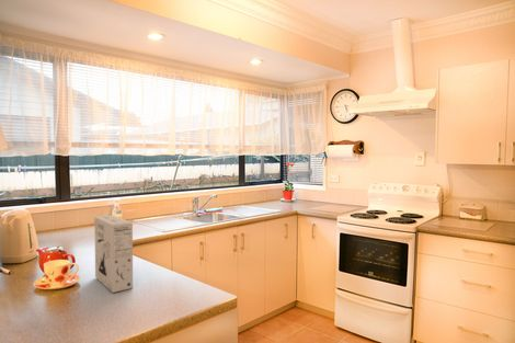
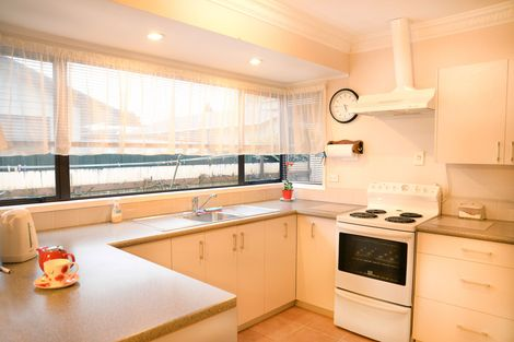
- cereal box (113, 251)
